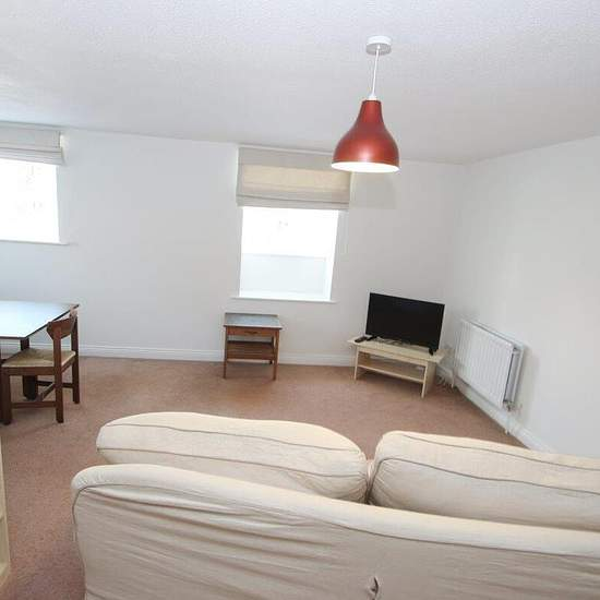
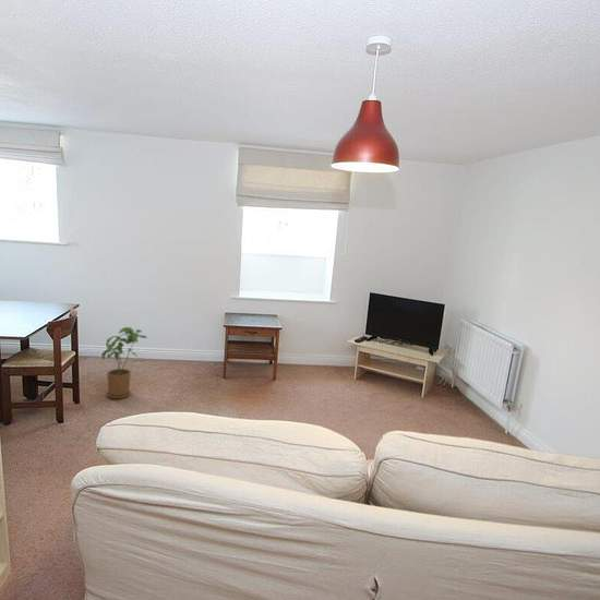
+ house plant (119, 362)
